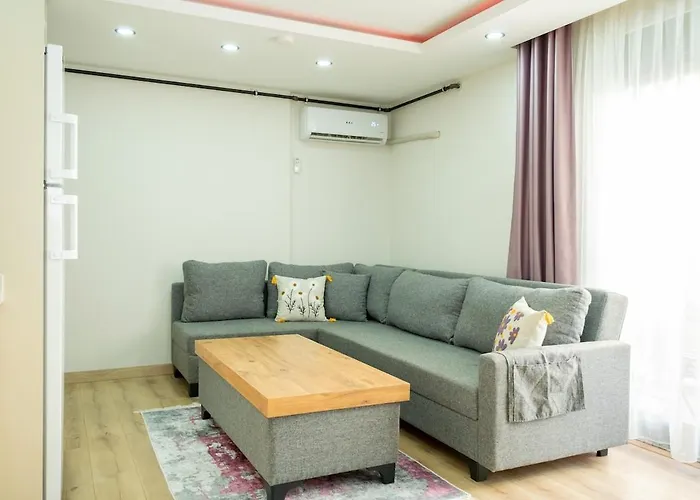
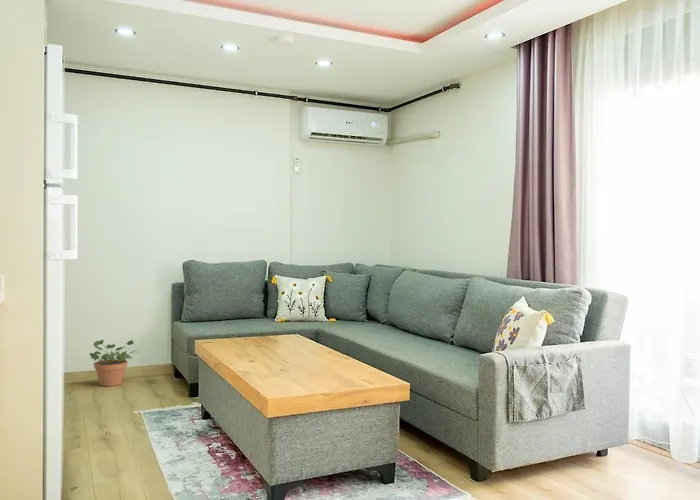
+ potted plant (114, 361)
